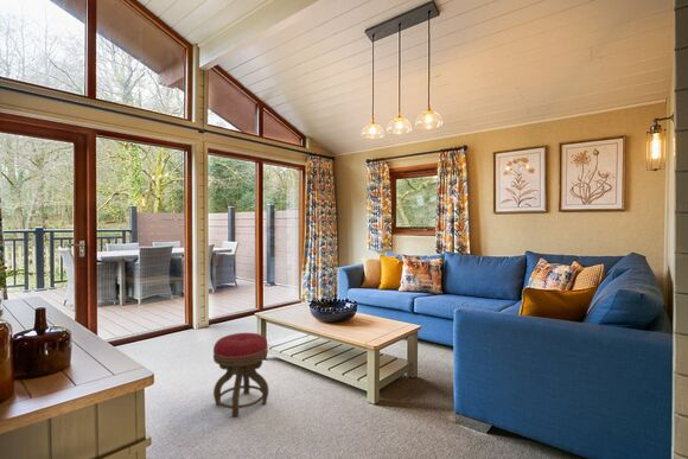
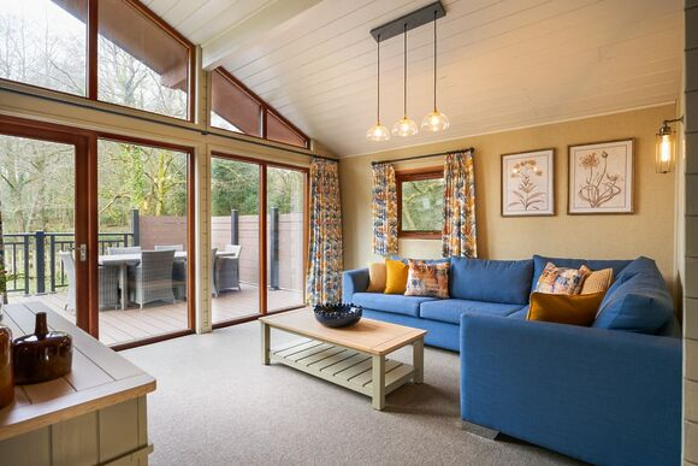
- stool (241, 370)
